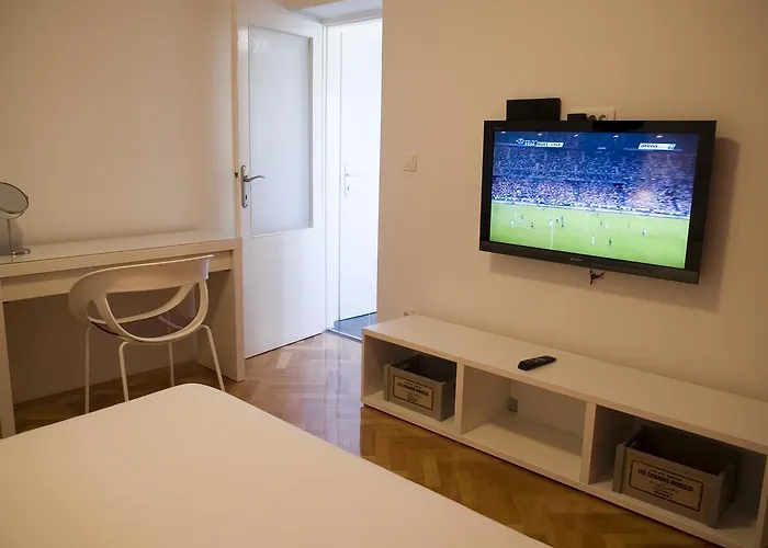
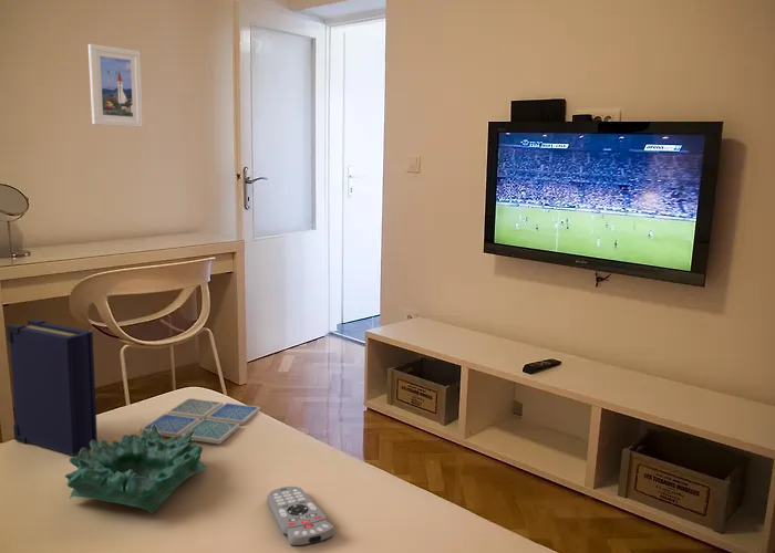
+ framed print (116, 86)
+ book (58, 384)
+ drink coaster (203, 419)
+ remote control (297, 513)
+ decorative bowl (140, 467)
